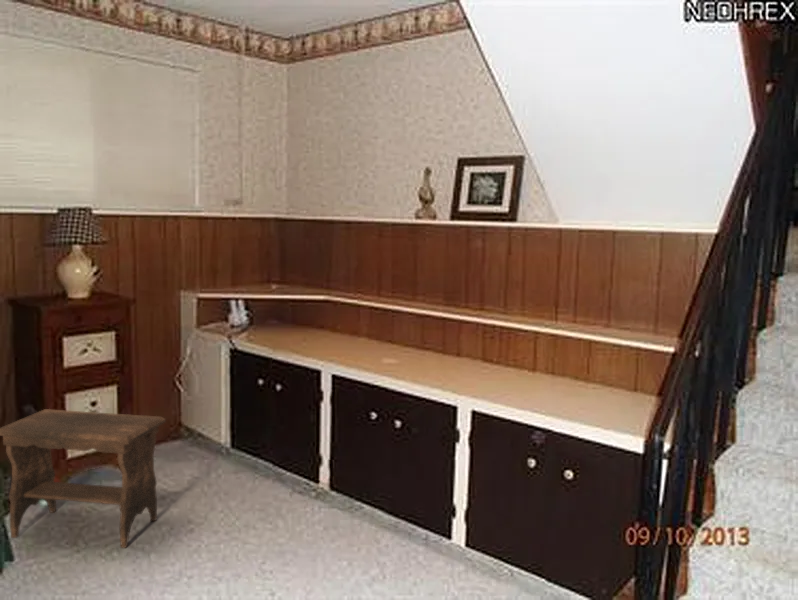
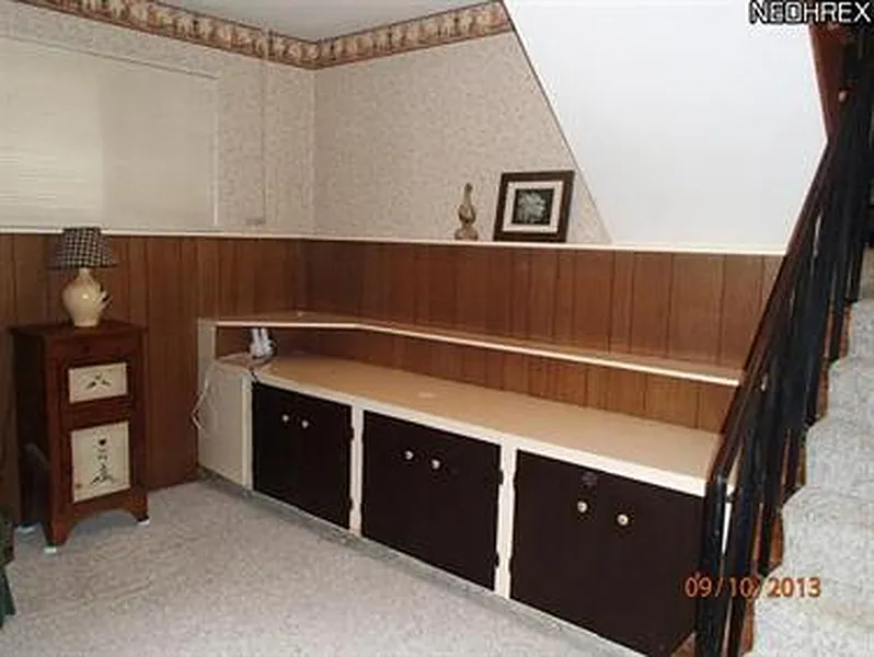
- footstool (84, 484)
